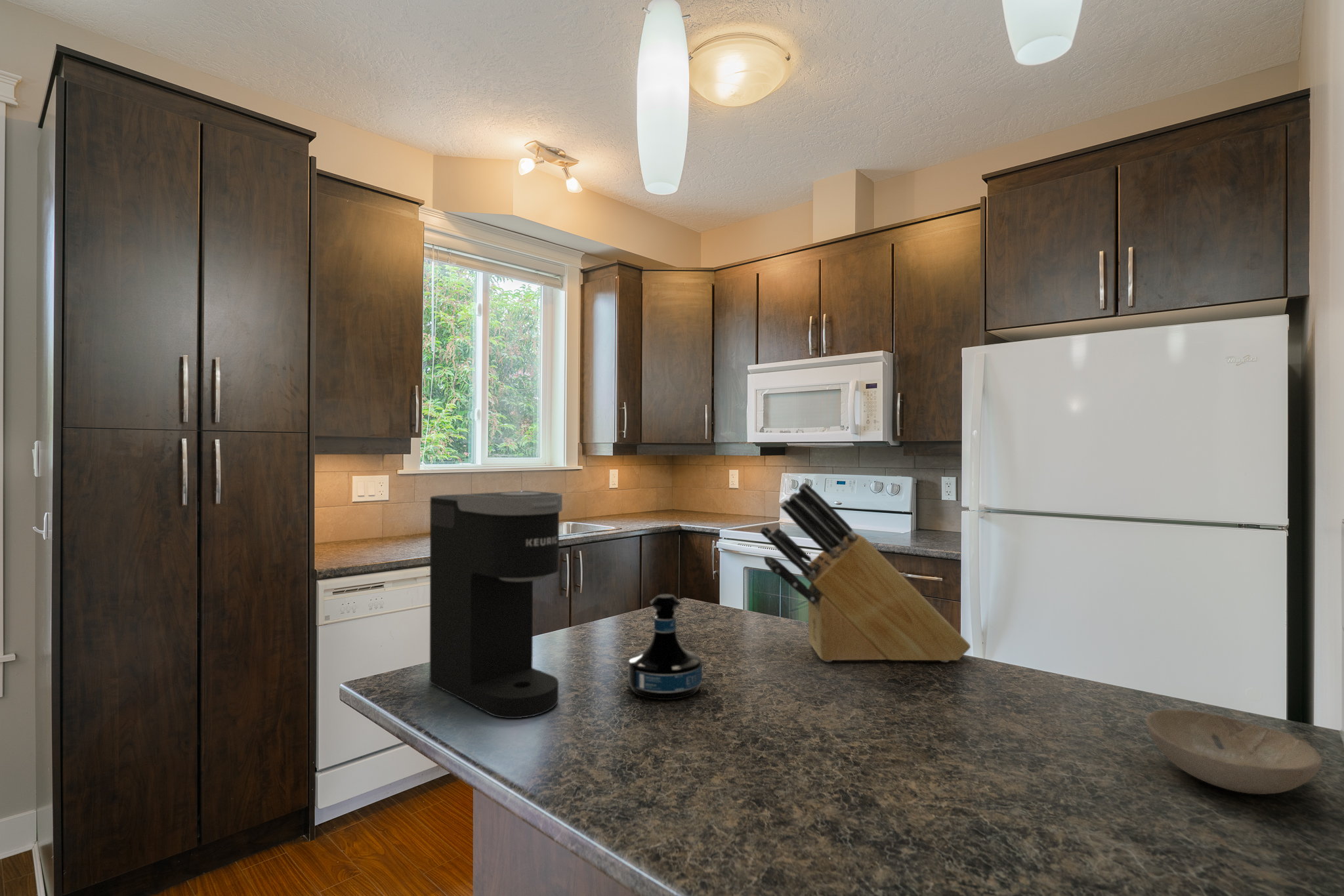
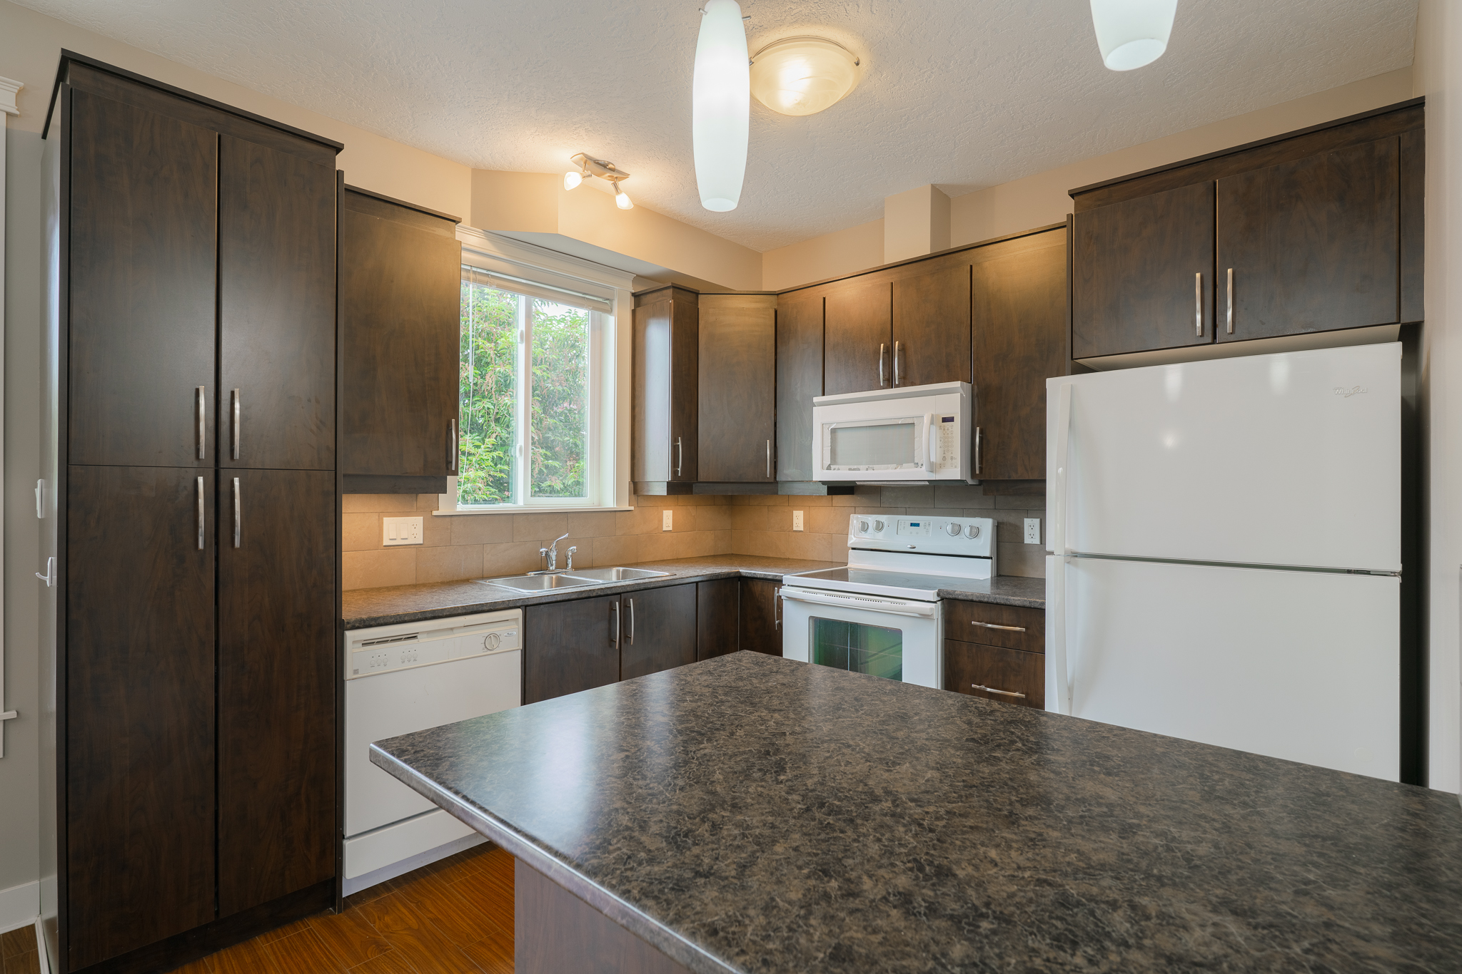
- coffee maker (492, 591)
- bowl (1228, 757)
- knife block (860, 567)
- tequila bottle (665, 641)
